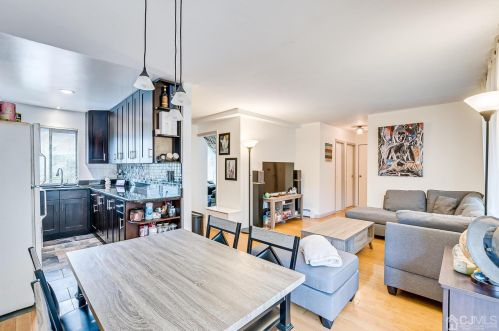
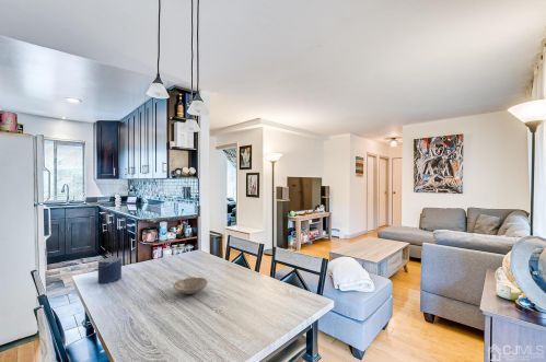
+ bowl (190, 287)
+ candle (109, 269)
